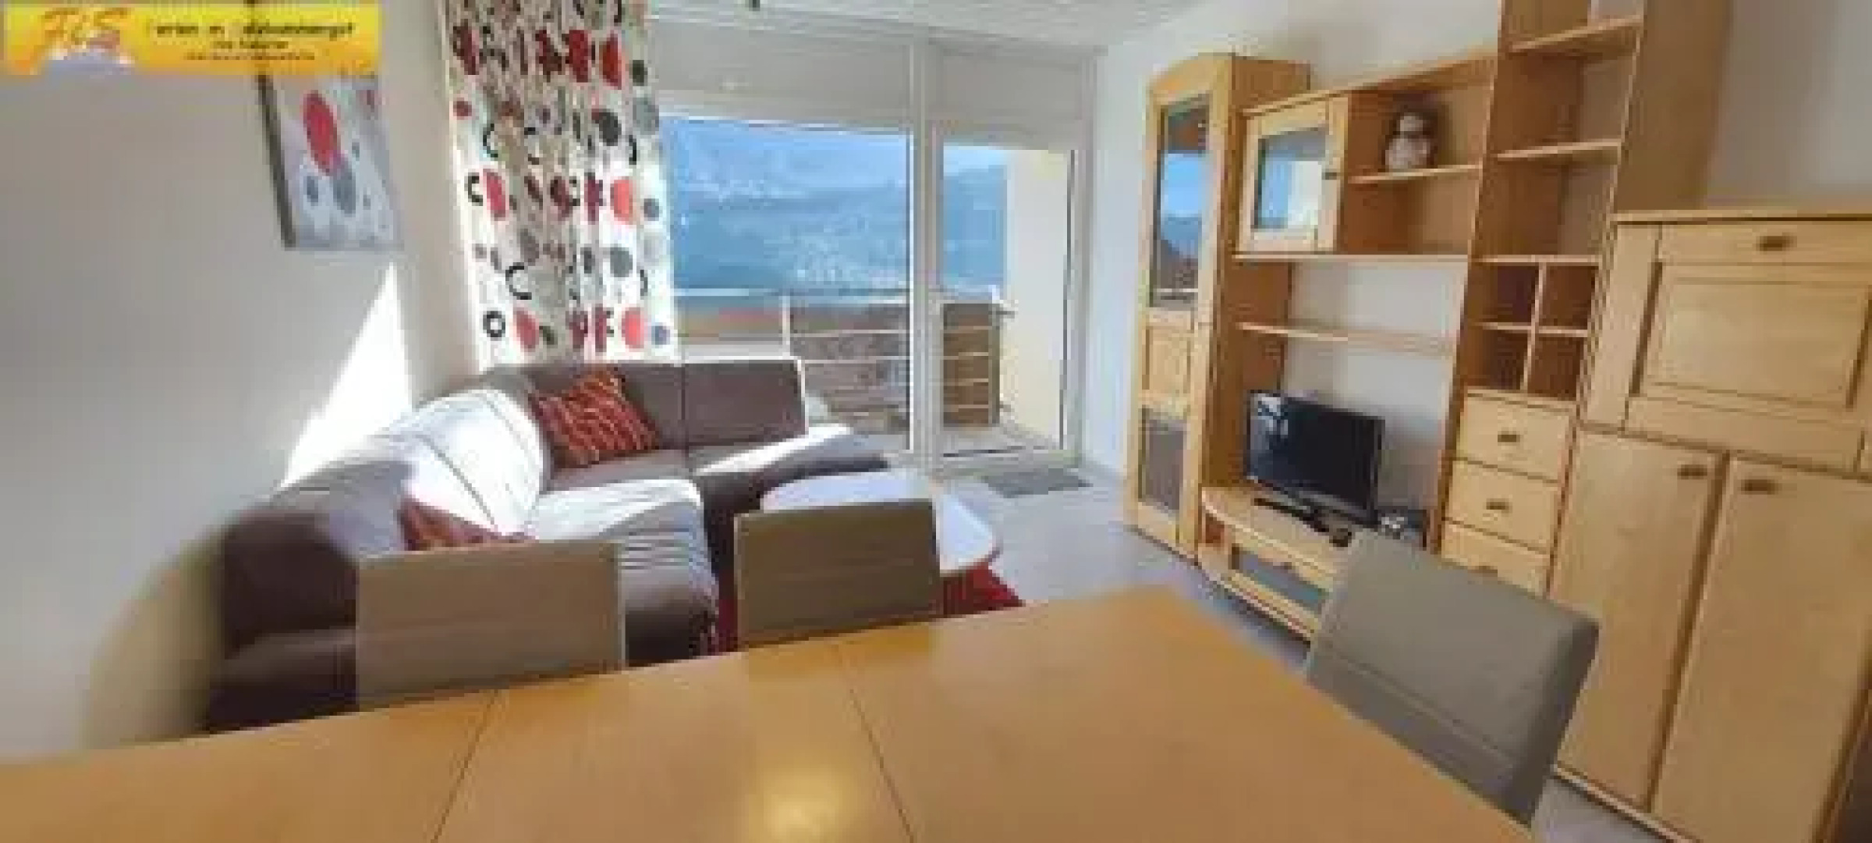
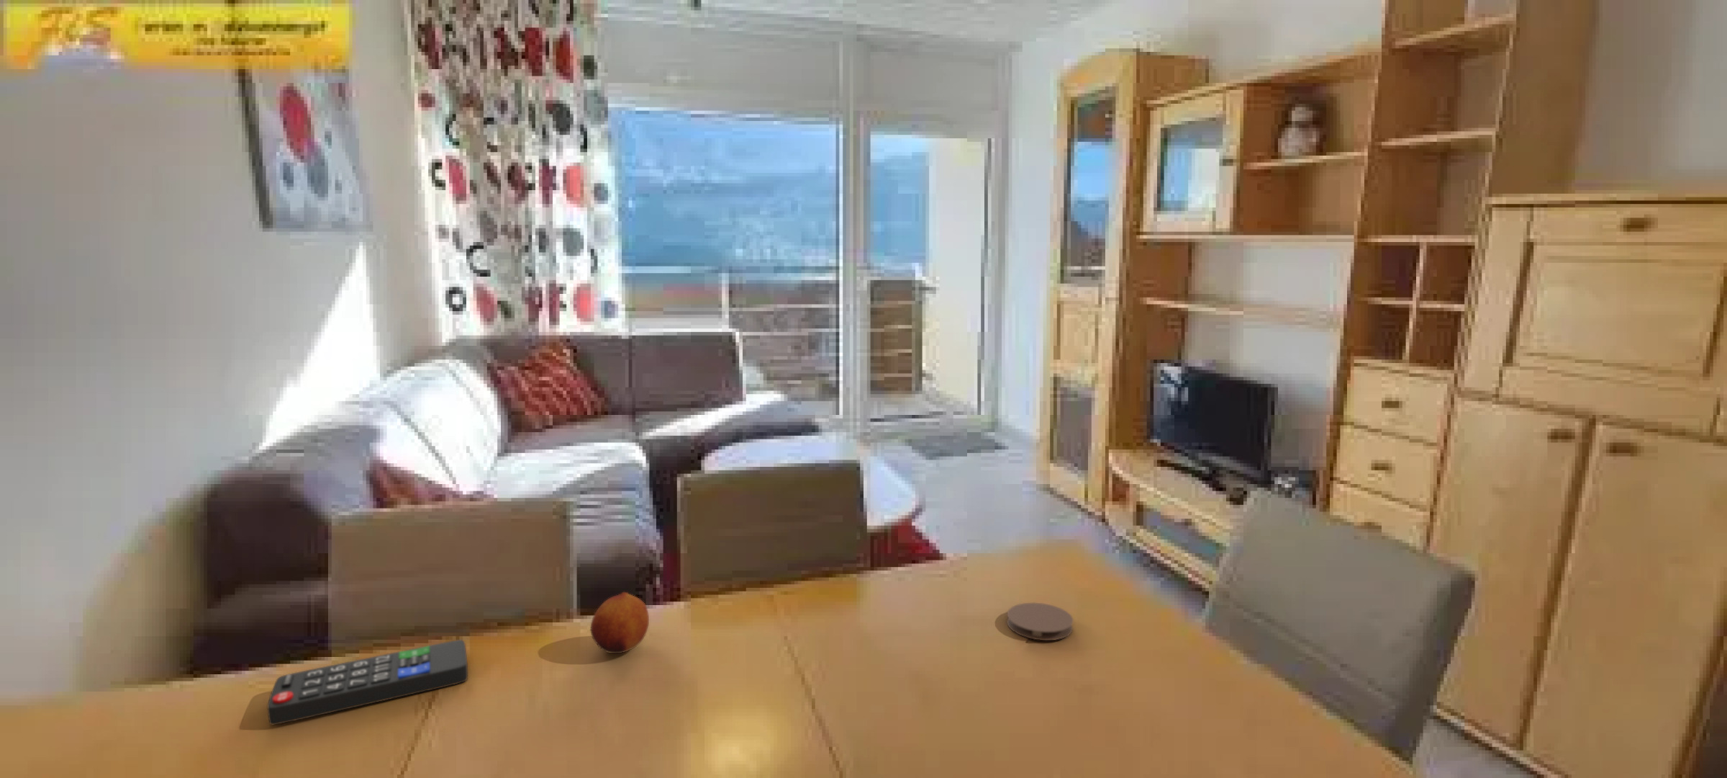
+ coaster (1039, 620)
+ remote control (374, 677)
+ fruit (620, 622)
